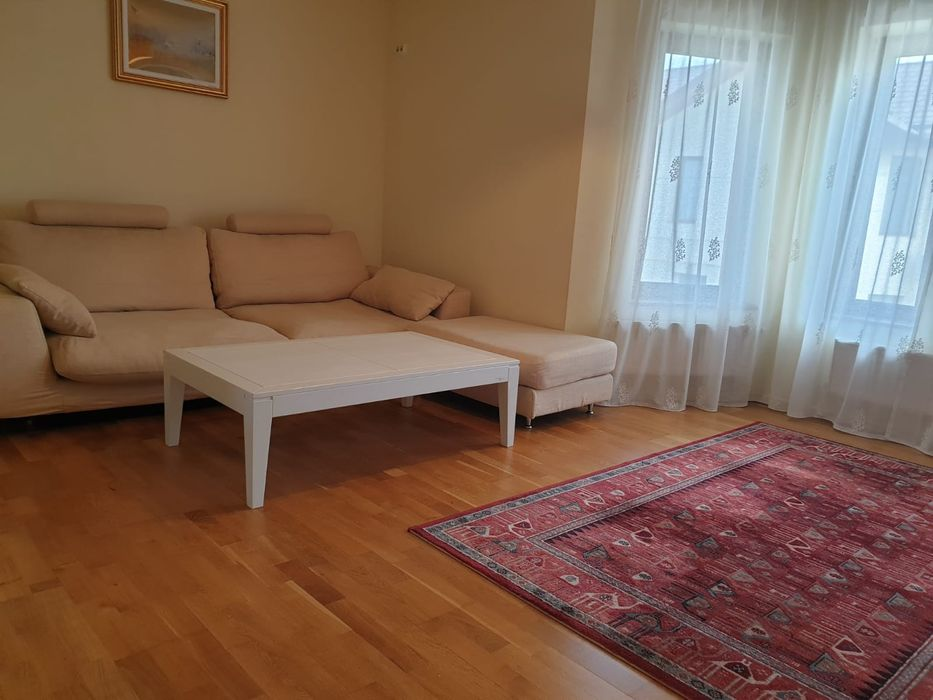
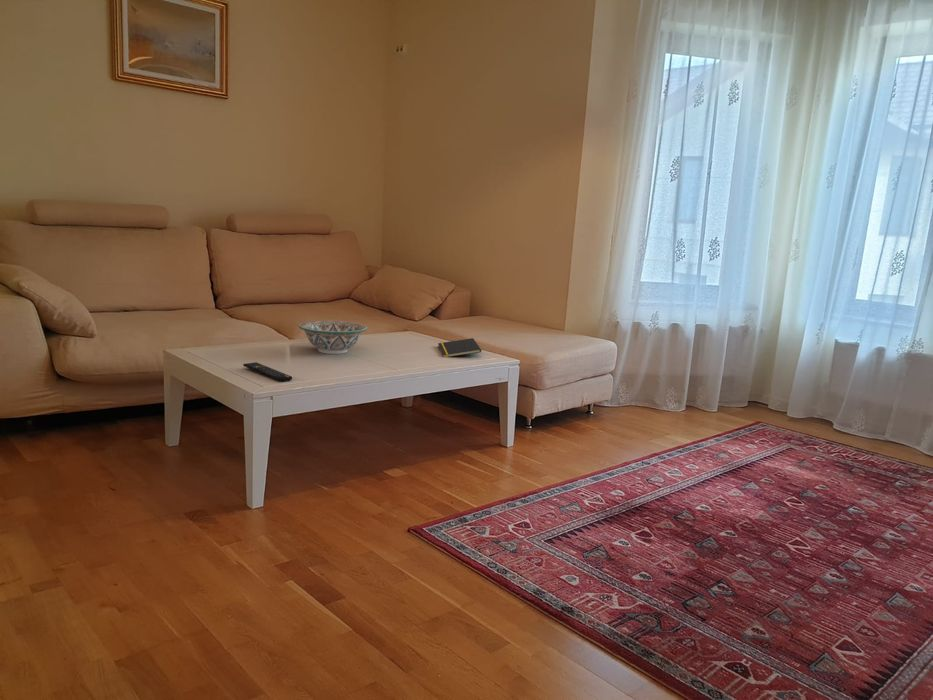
+ notepad (458, 347)
+ decorative bowl (333, 338)
+ remote control (267, 372)
